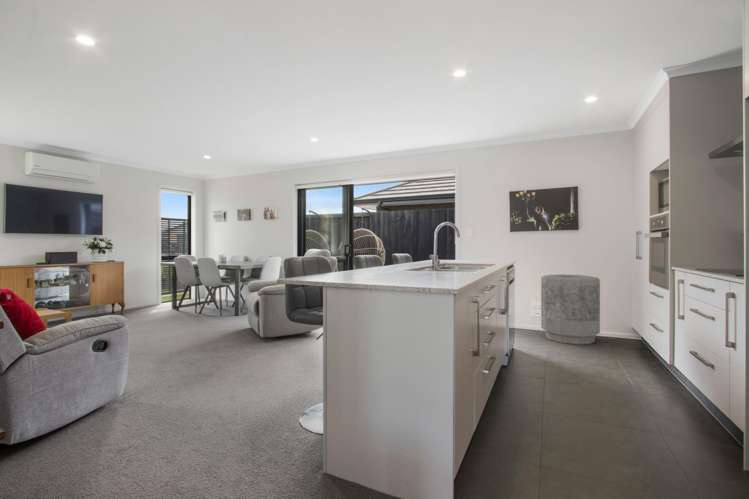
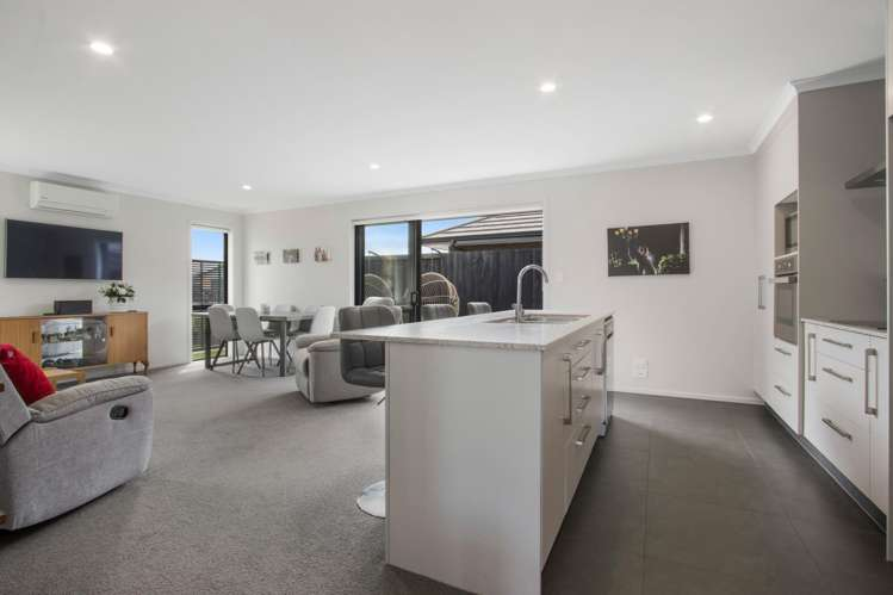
- trash can (569, 307)
